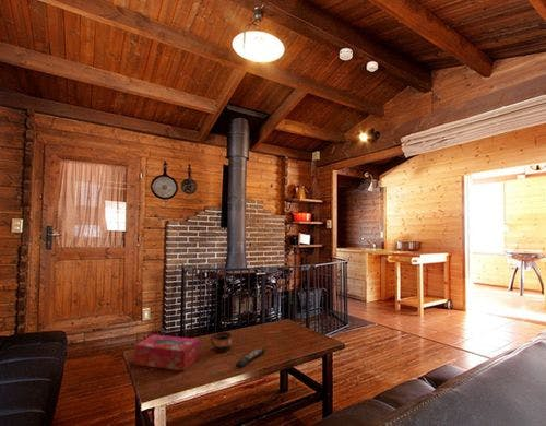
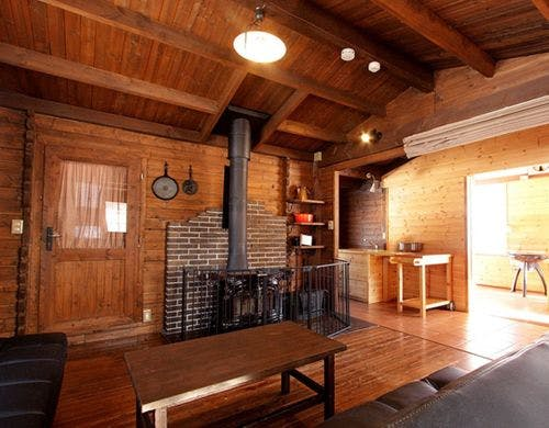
- tissue box (167, 351)
- remote control (251, 356)
- cup (222, 341)
